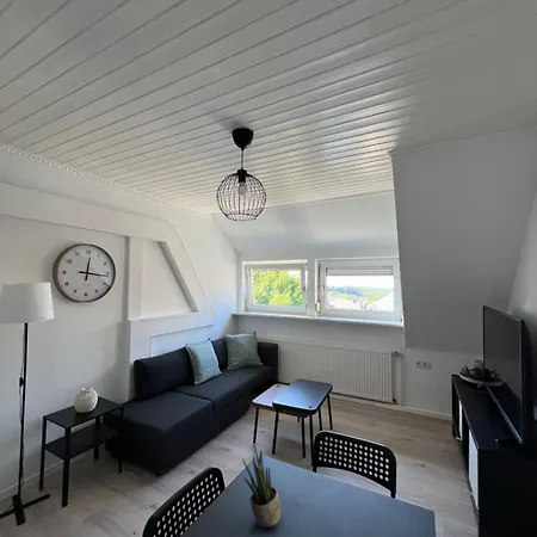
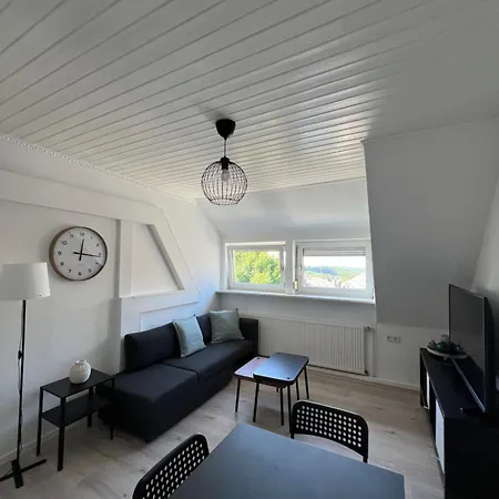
- potted plant (260, 483)
